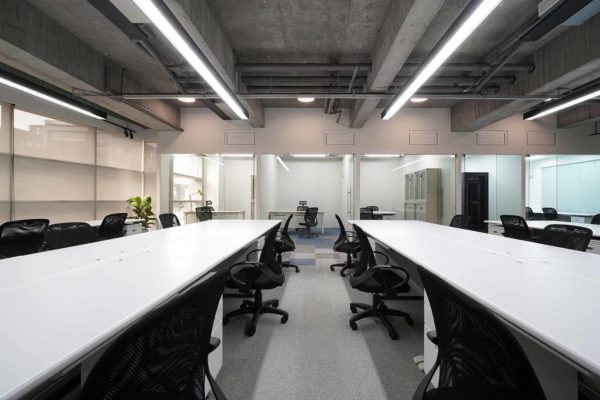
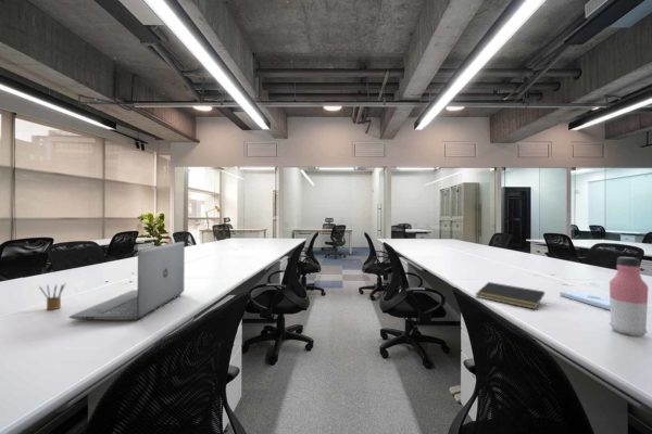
+ pencil box (53, 295)
+ laptop (138, 275)
+ water bottle (627, 294)
+ notepad (509, 294)
+ notepad (594, 299)
